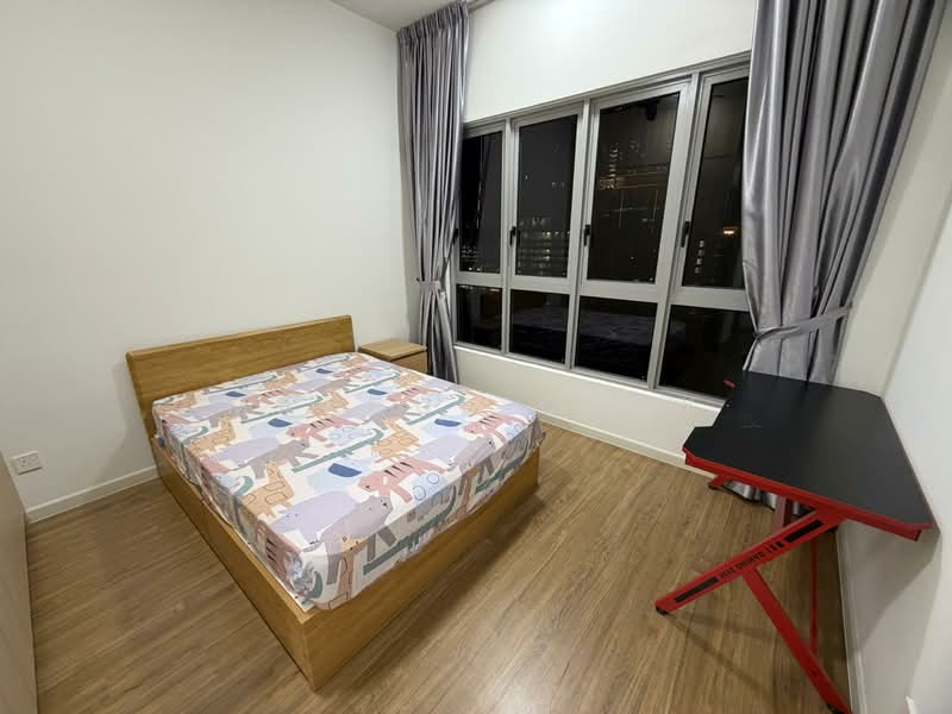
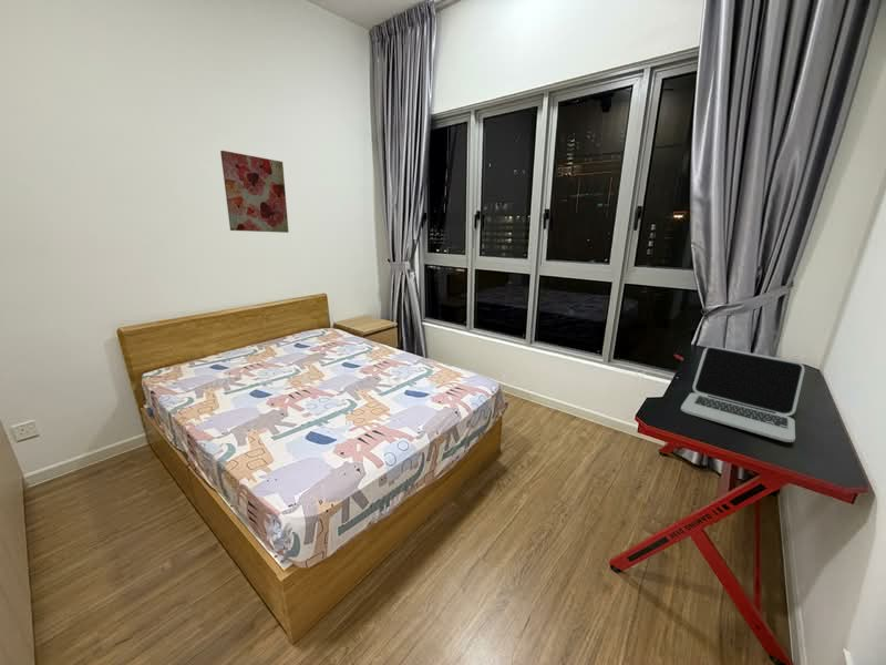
+ wall art (257, 194)
+ laptop (742, 387)
